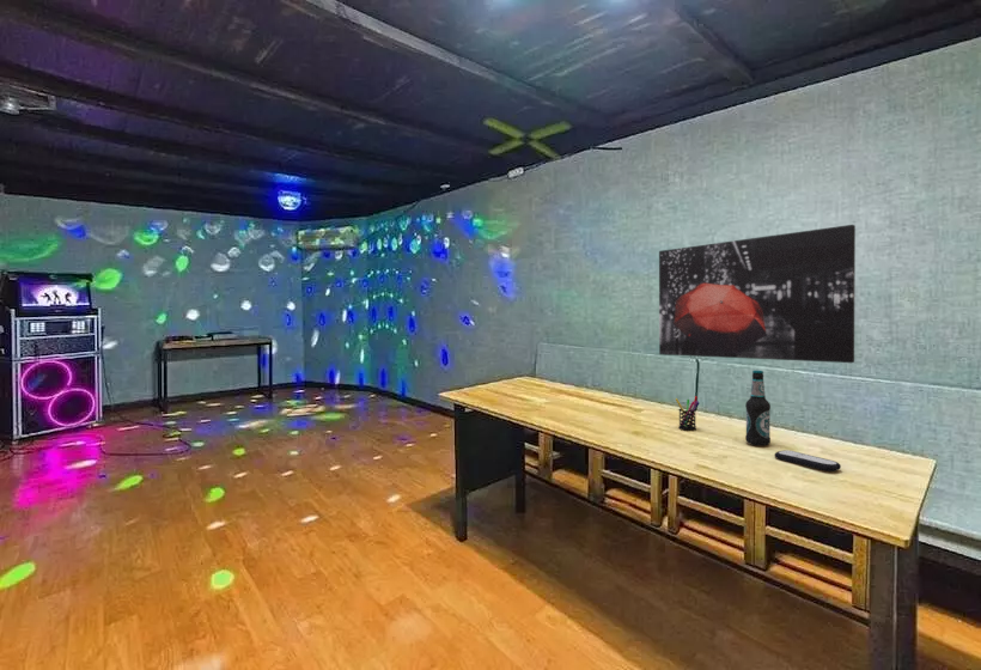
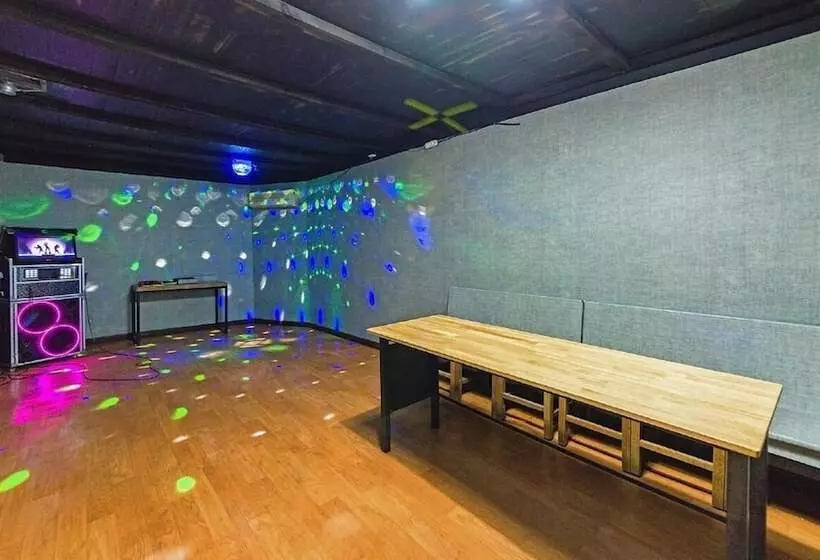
- bottle (757, 407)
- pen holder (688, 412)
- wall art (743, 299)
- remote control (806, 459)
